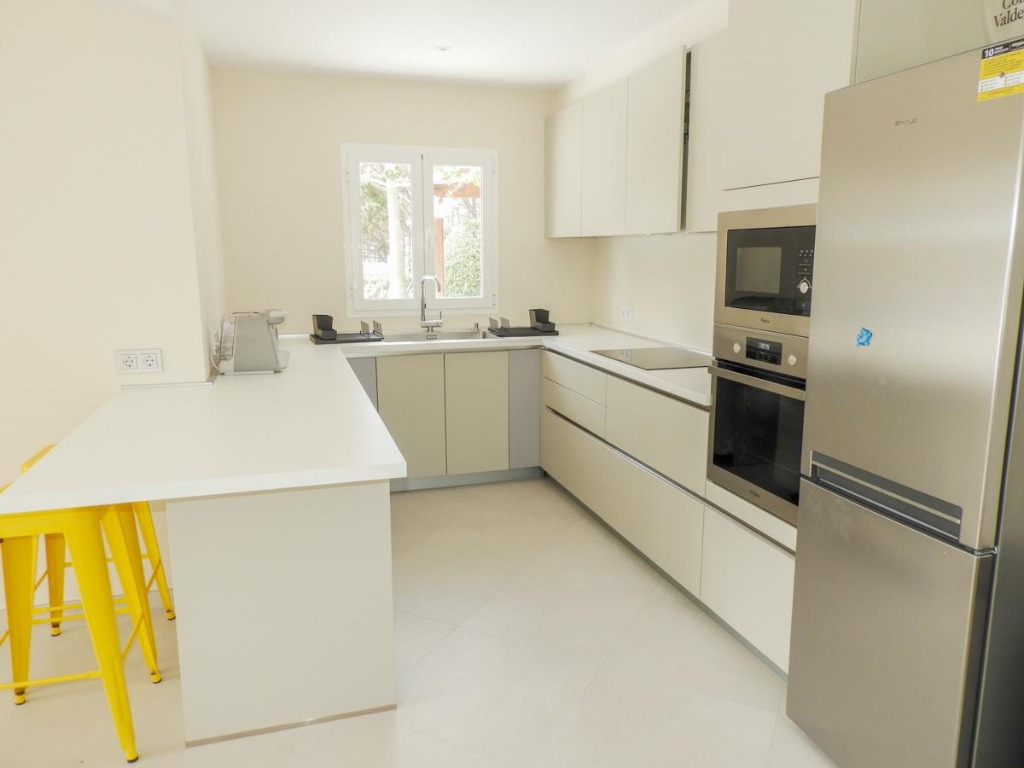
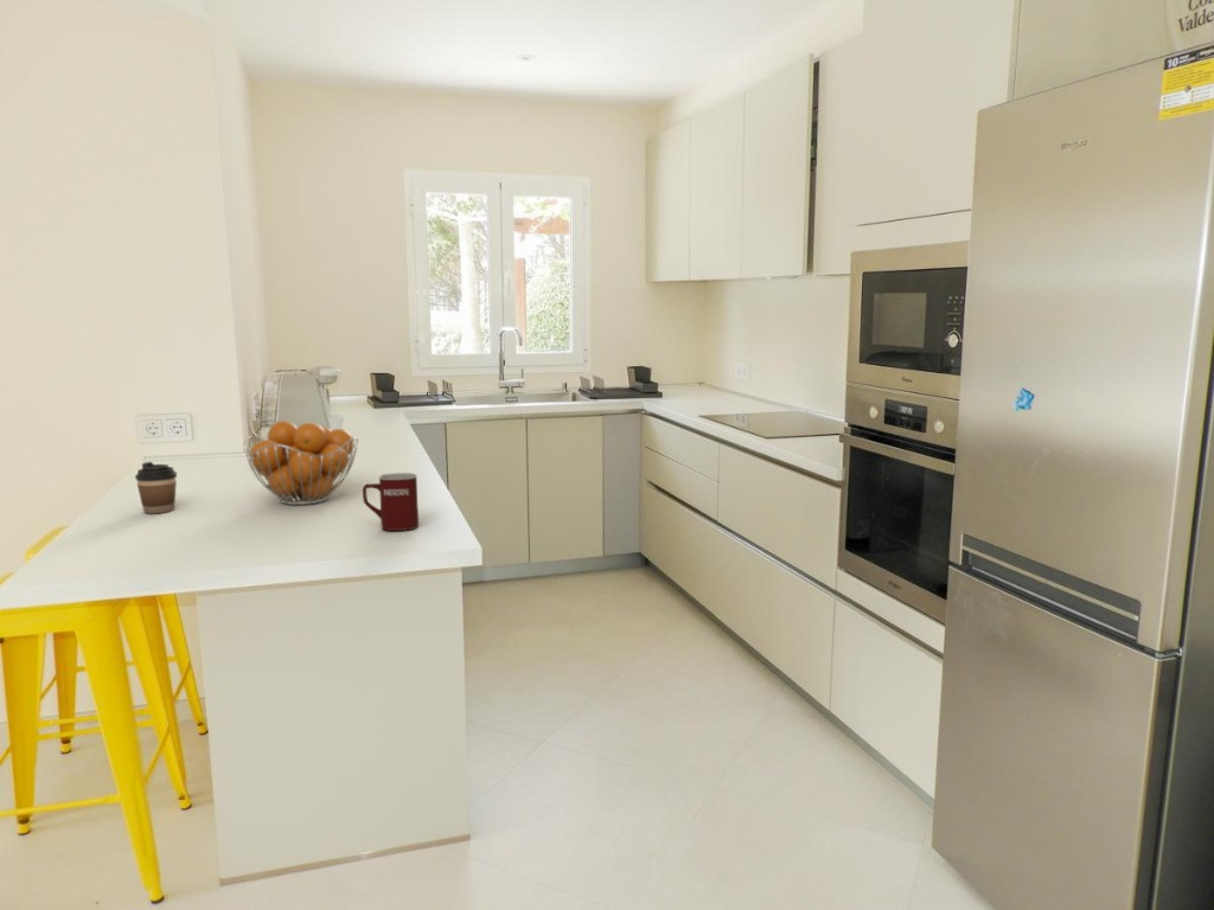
+ coffee cup (156, 486)
+ mug (390, 501)
+ fruit basket (302, 461)
